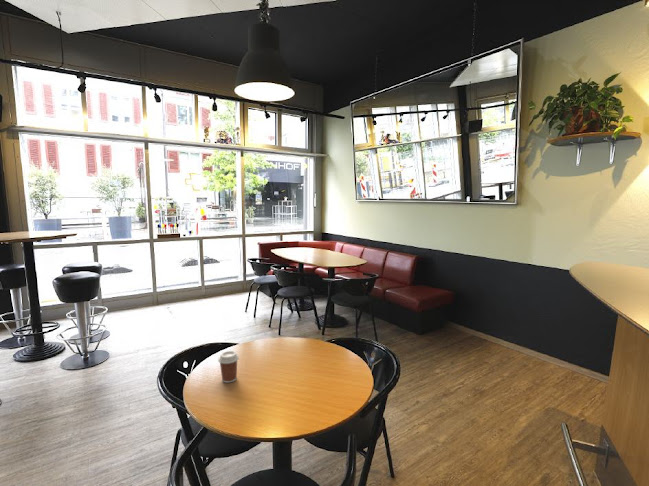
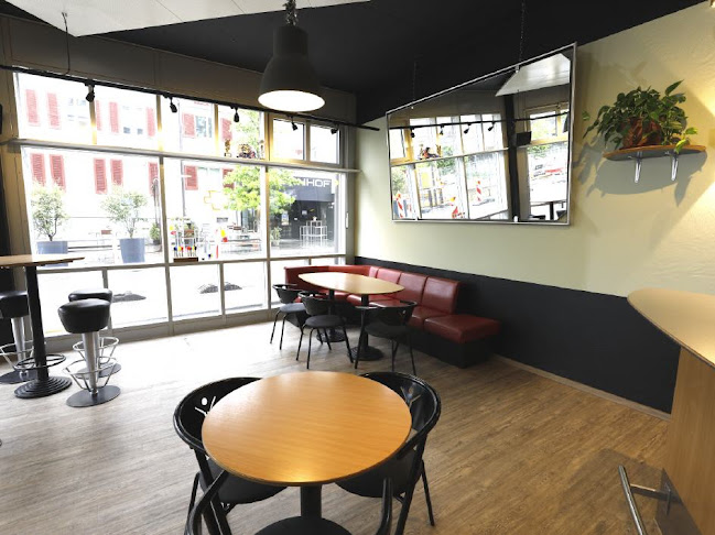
- coffee cup (228, 366)
